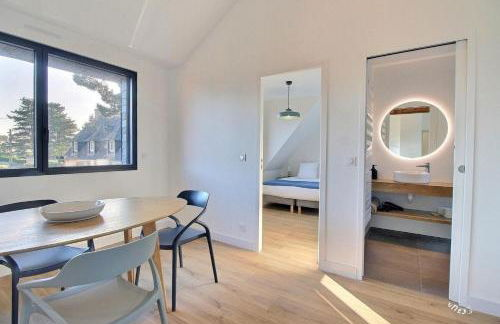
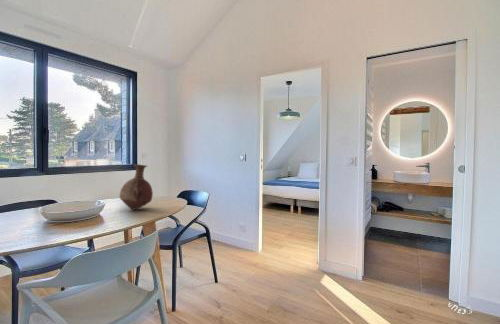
+ vase (136, 186)
